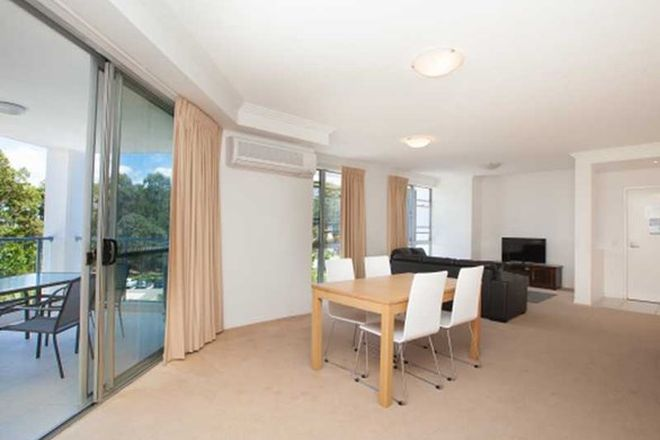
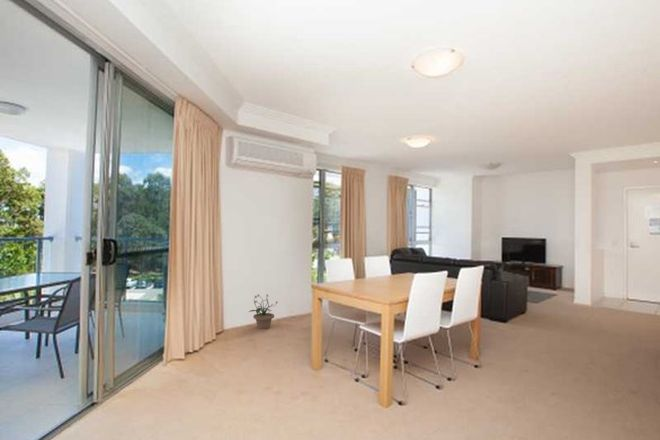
+ potted plant (262, 310)
